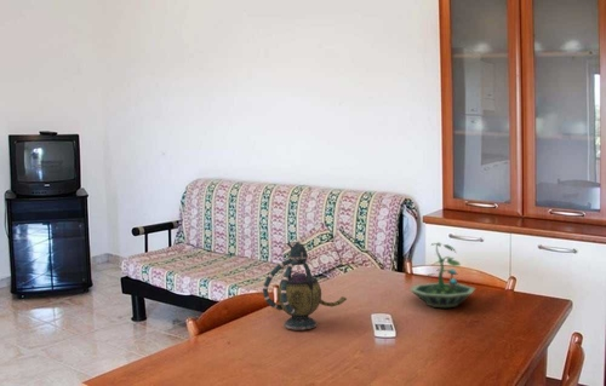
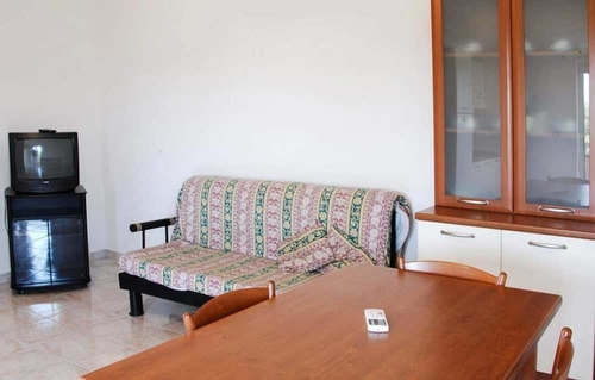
- terrarium (440, 255)
- teapot (309, 281)
